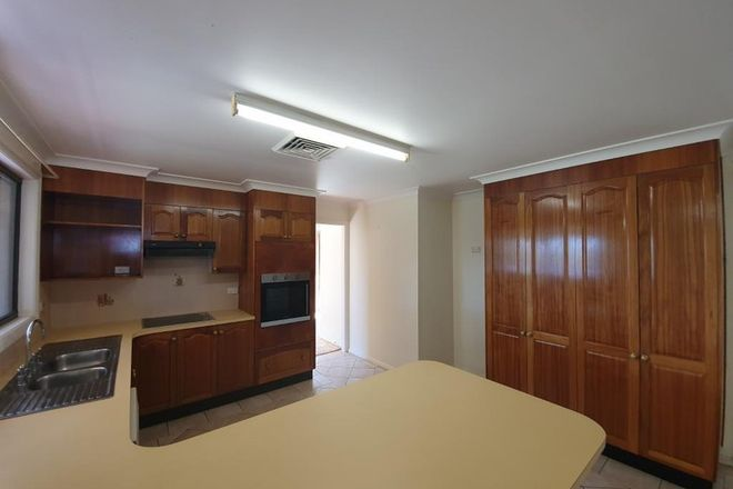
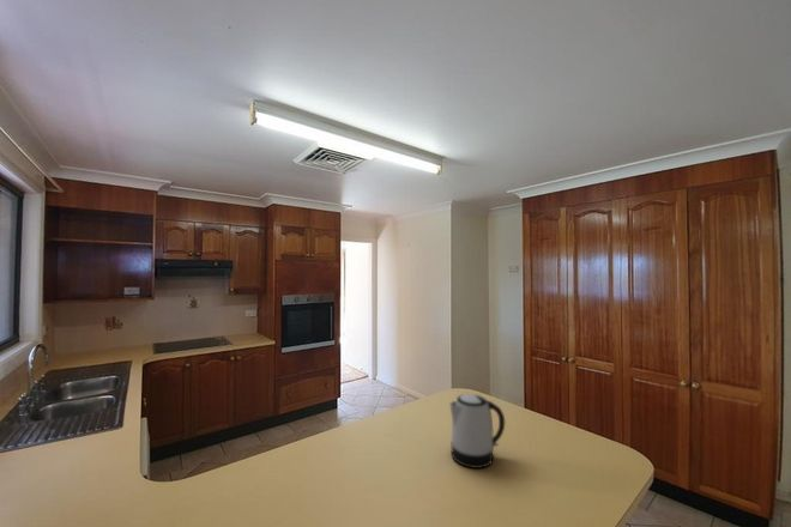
+ kettle (477, 425)
